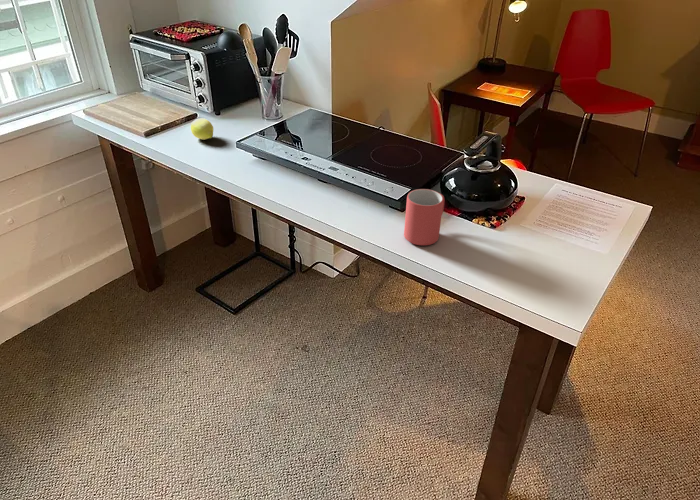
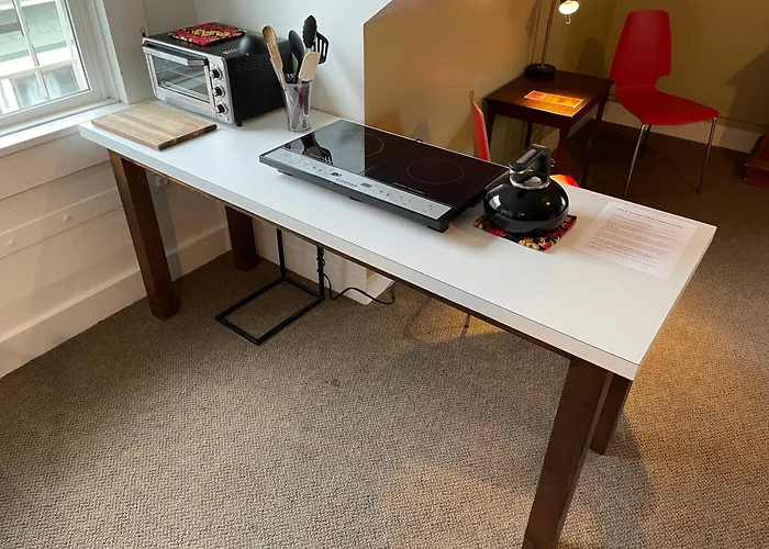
- fruit (202, 129)
- mug (427, 214)
